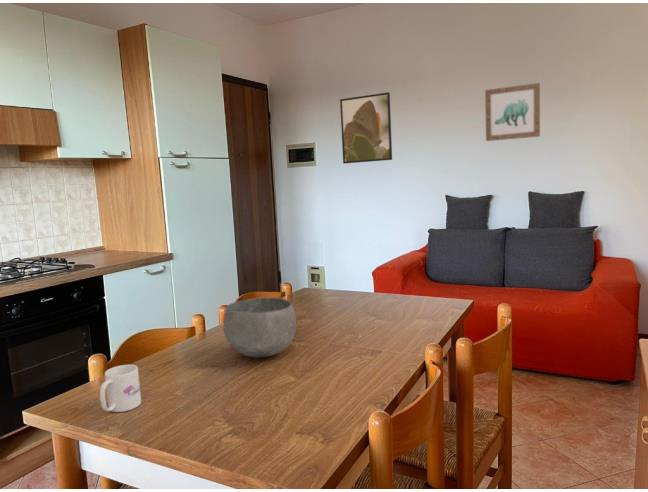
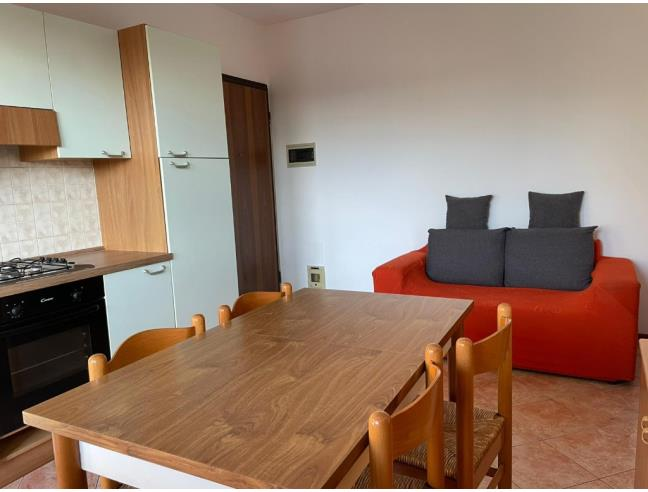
- bowl (260, 329)
- wall art (512, 112)
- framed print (365, 129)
- mug (118, 390)
